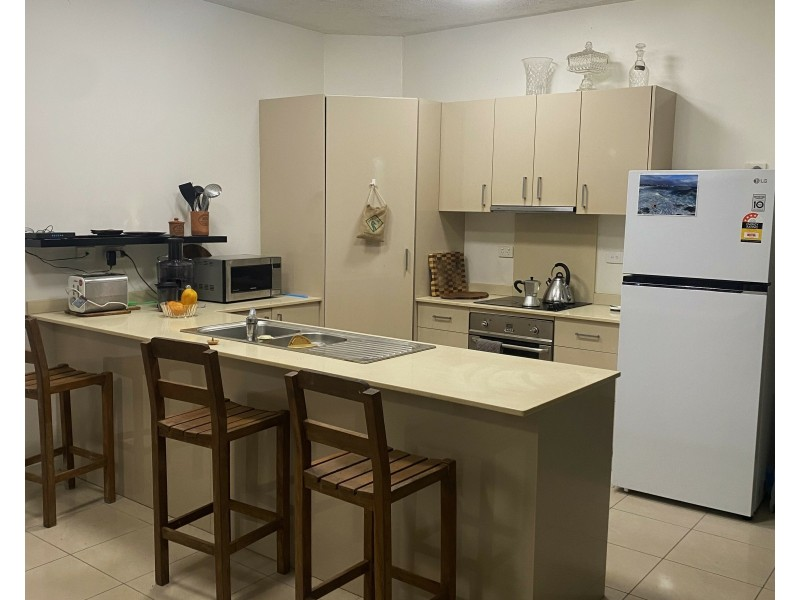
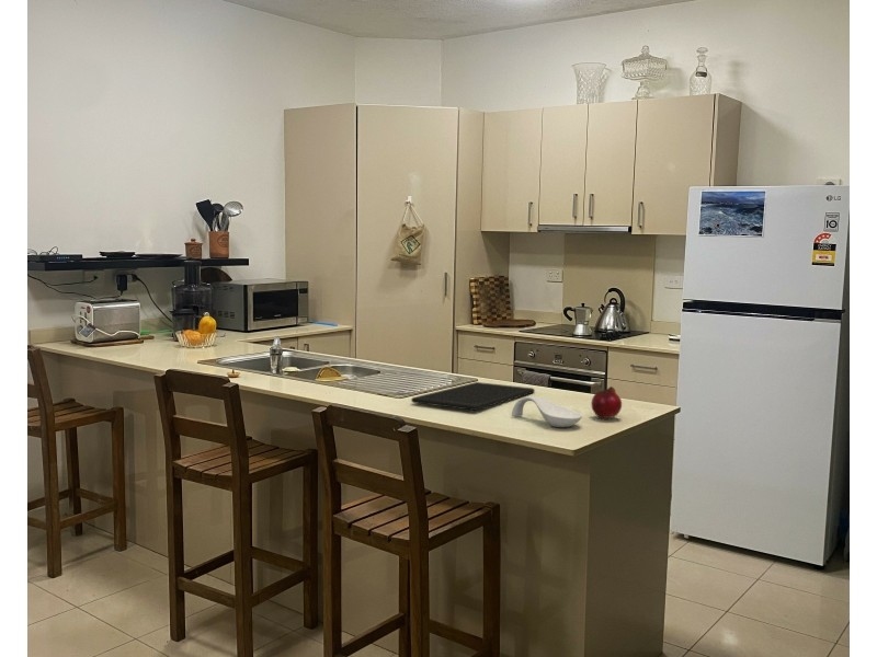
+ cutting board (475, 395)
+ fruit (606, 402)
+ spoon rest (545, 411)
